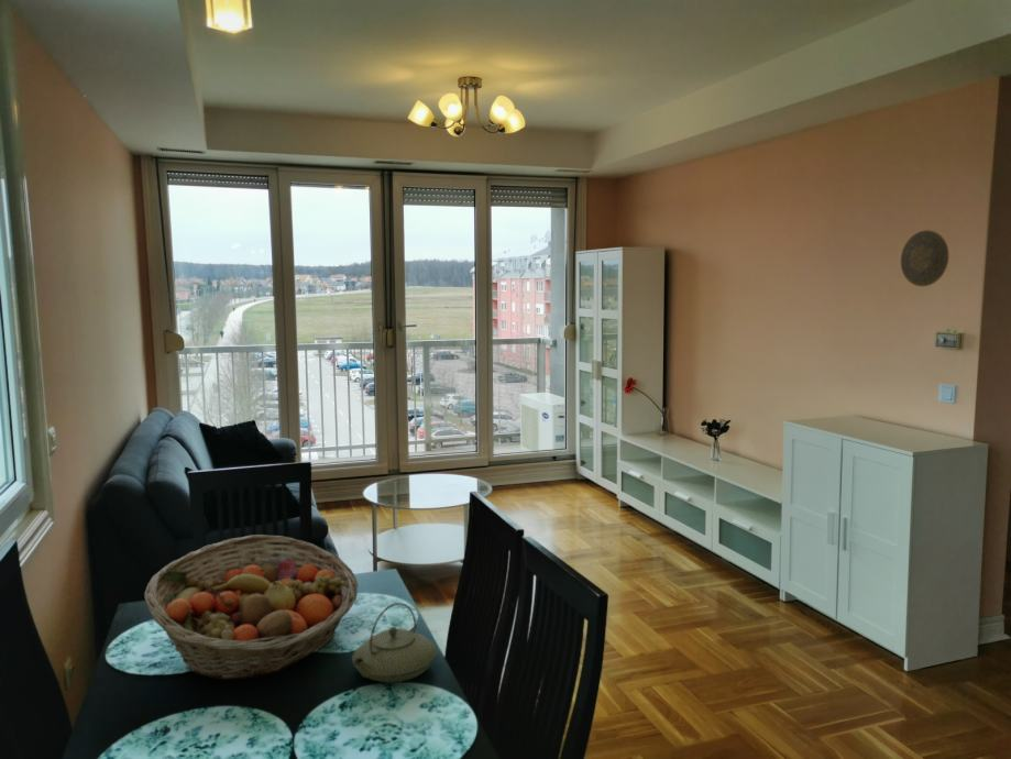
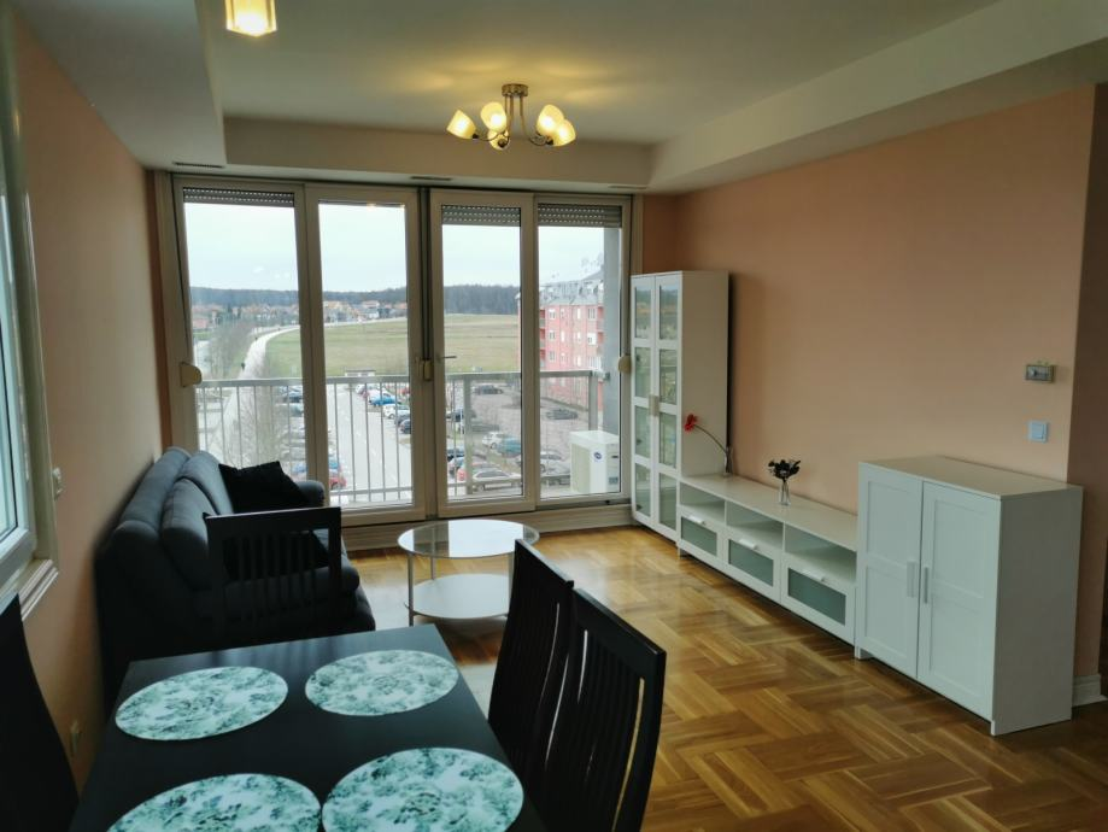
- fruit basket (257, 602)
- teapot (389, 639)
- decorative plate (922, 258)
